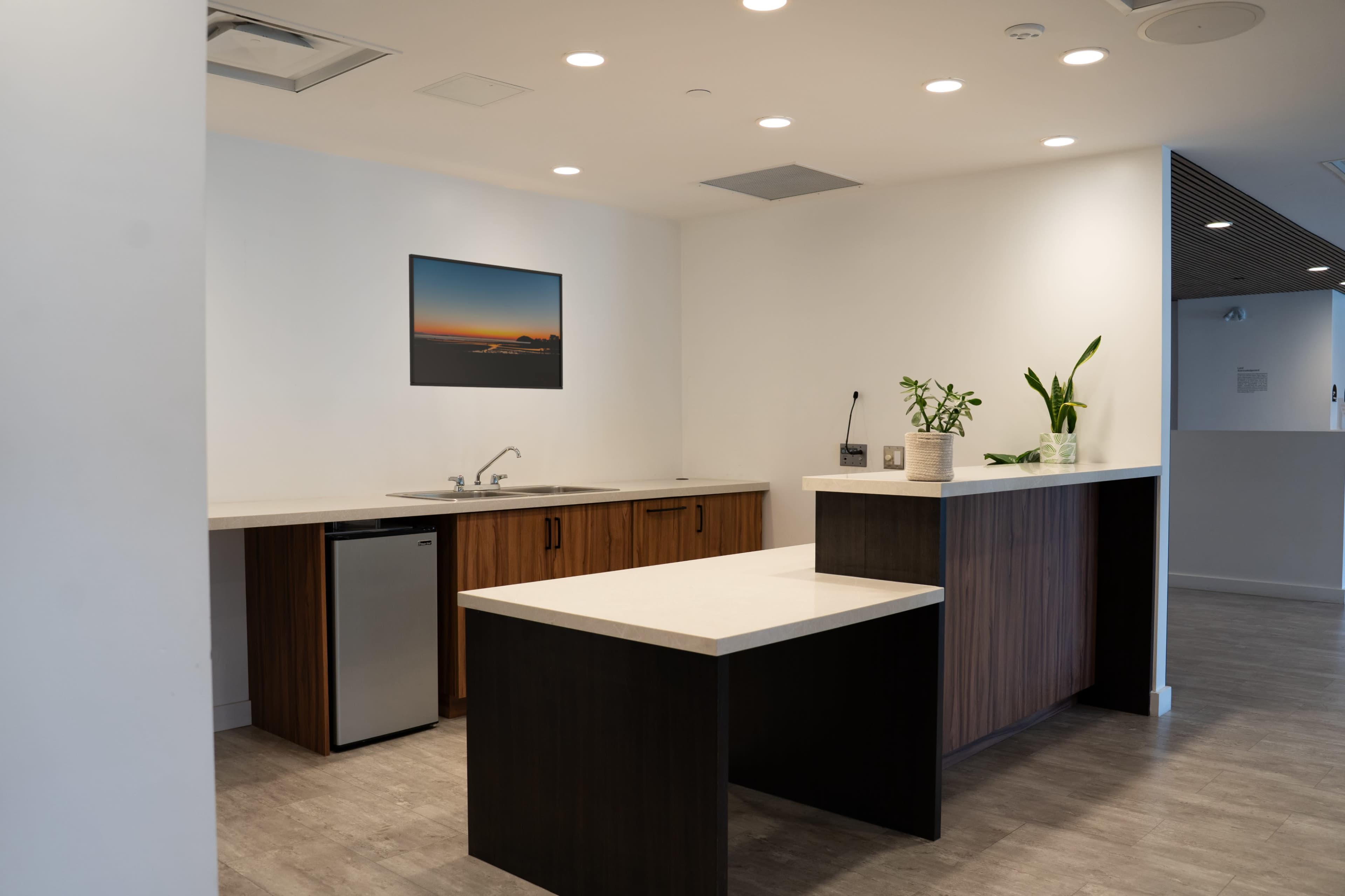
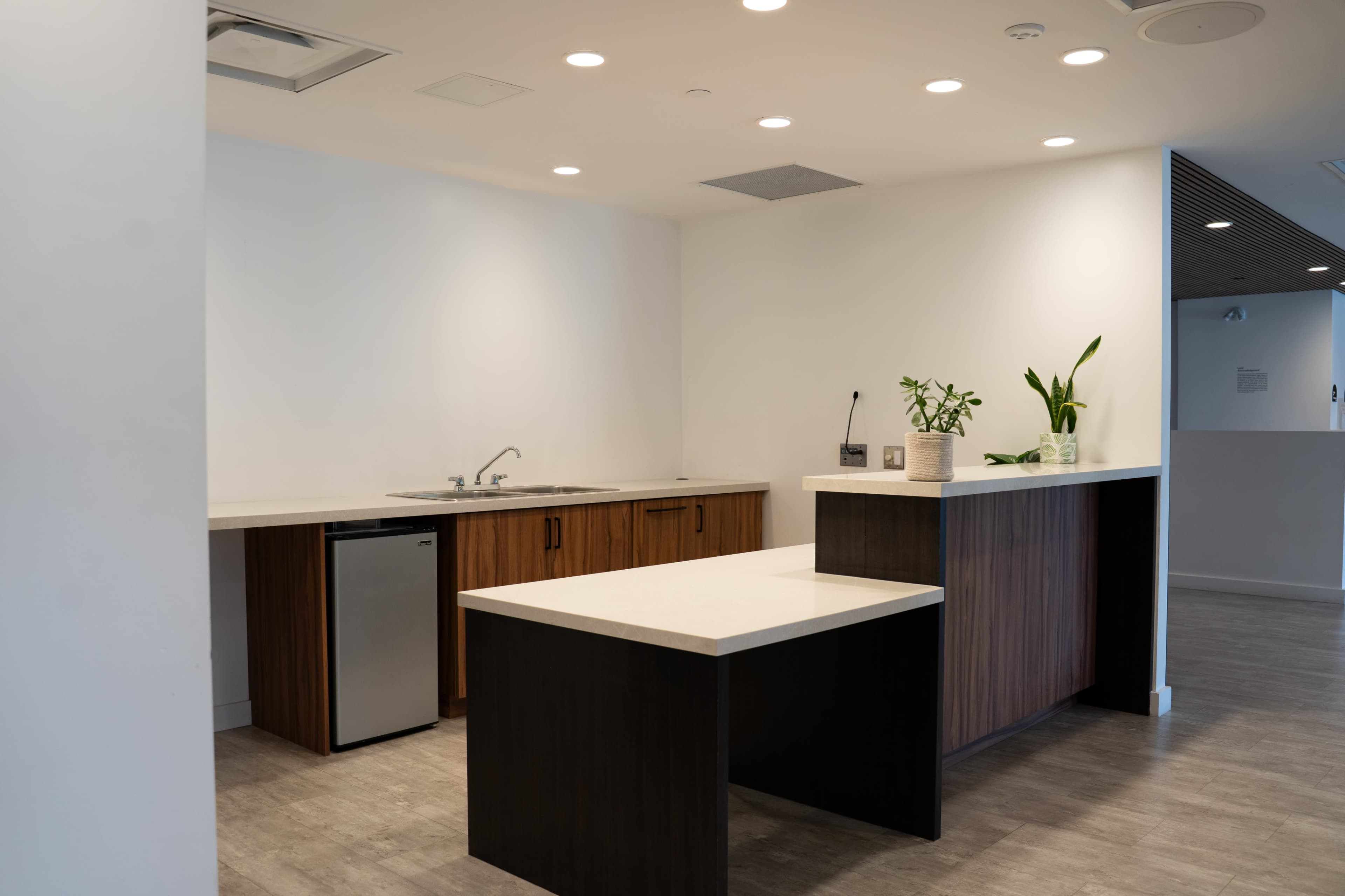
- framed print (491, 326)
